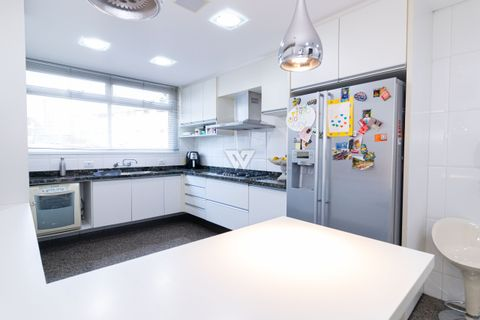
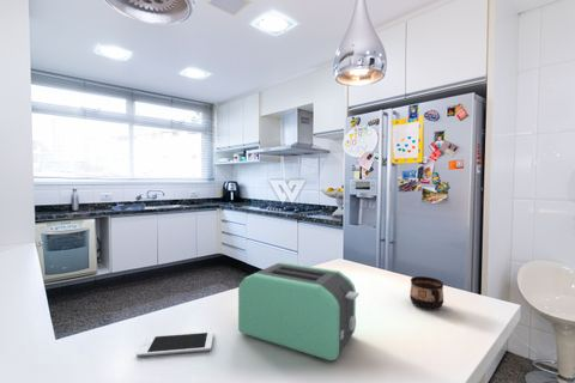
+ cell phone (177, 342)
+ cup (425, 293)
+ toaster (296, 303)
